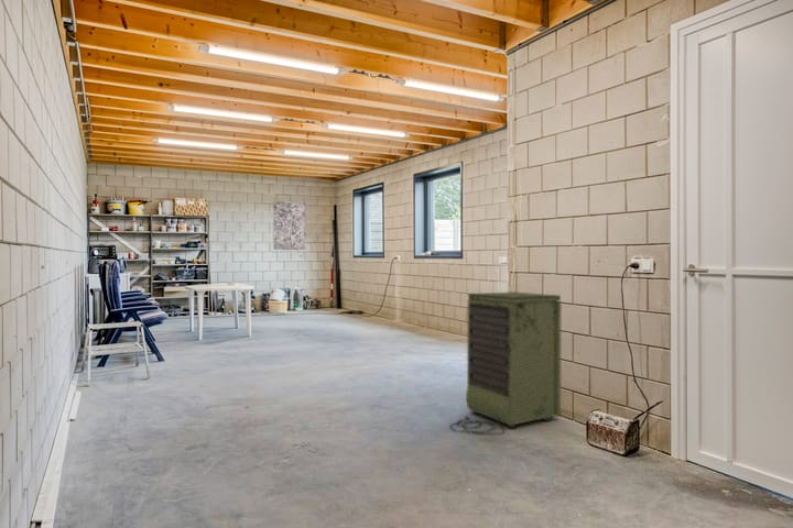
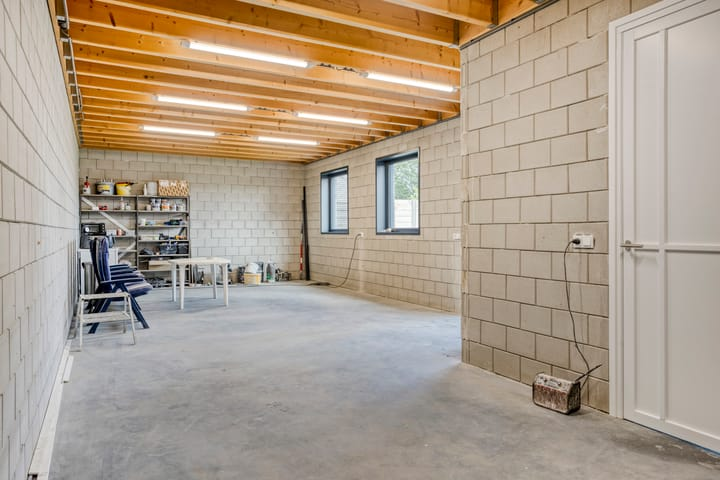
- storage cabinet (497, 358)
- wall art (290, 226)
